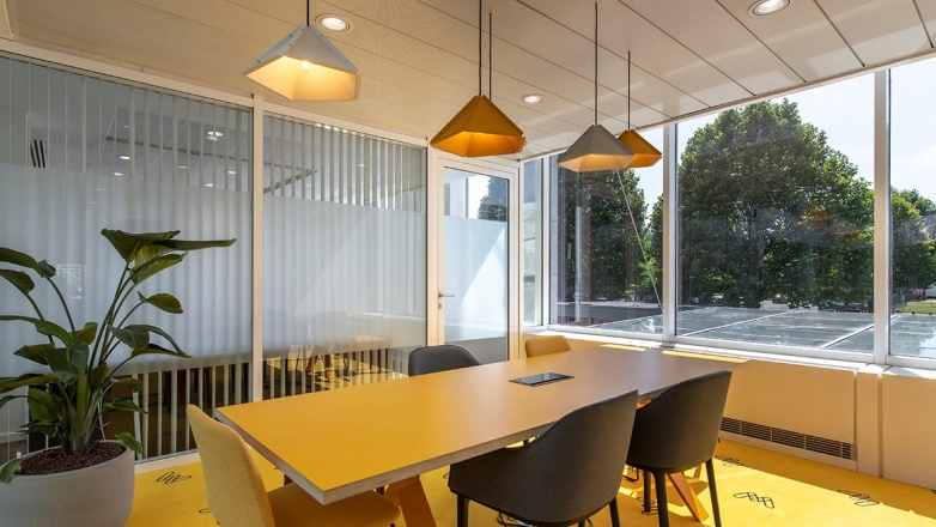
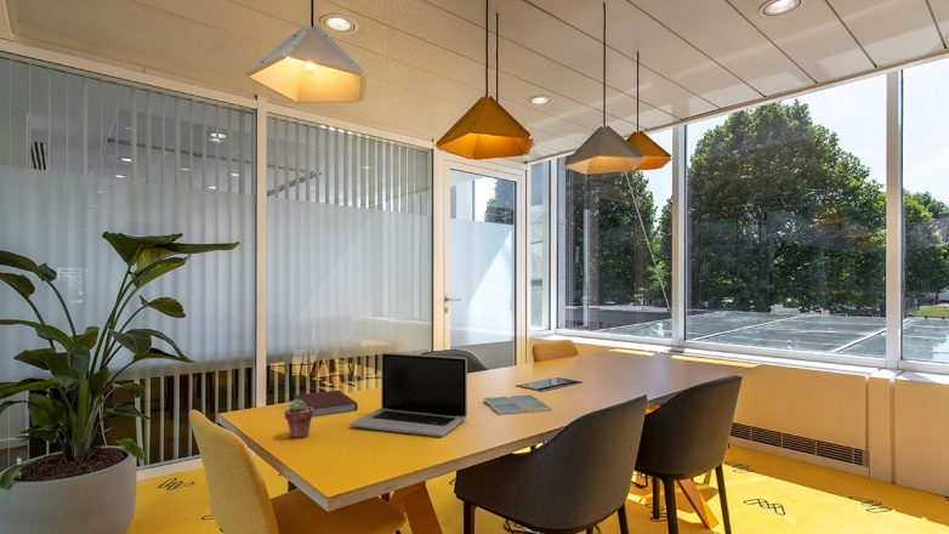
+ drink coaster (516, 403)
+ notebook (324, 402)
+ potted succulent (299, 416)
+ laptop (409, 391)
